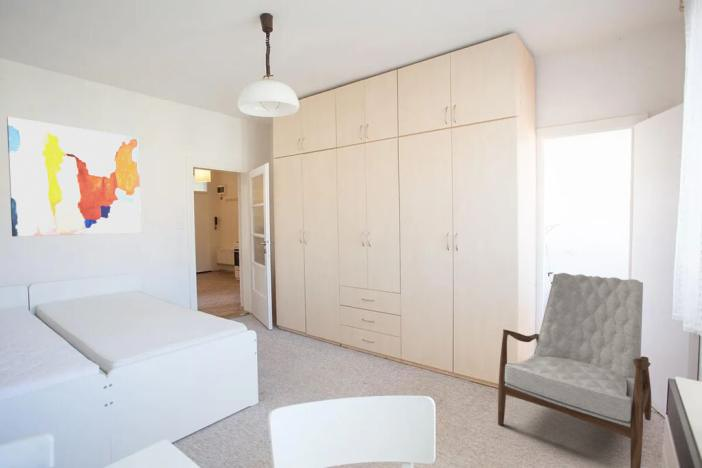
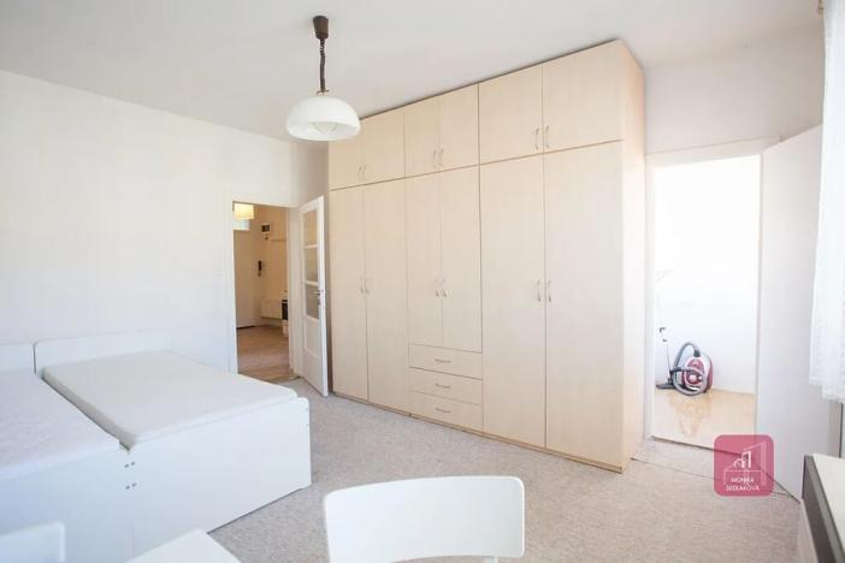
- wall art (81, 181)
- armchair (580, 351)
